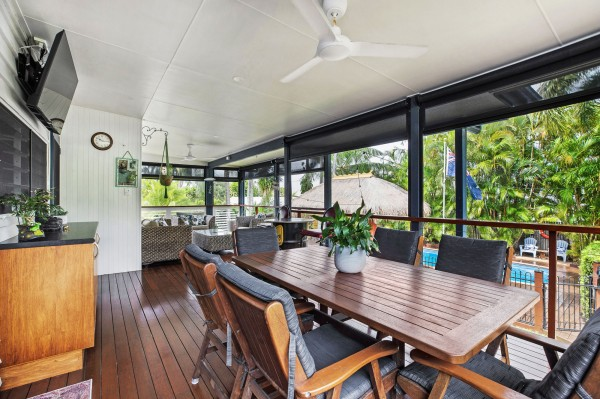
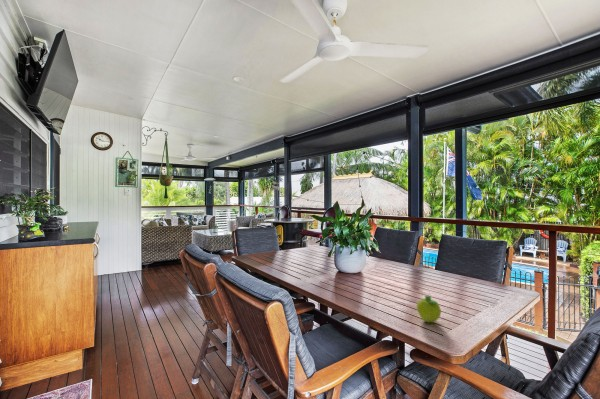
+ fruit (428, 309)
